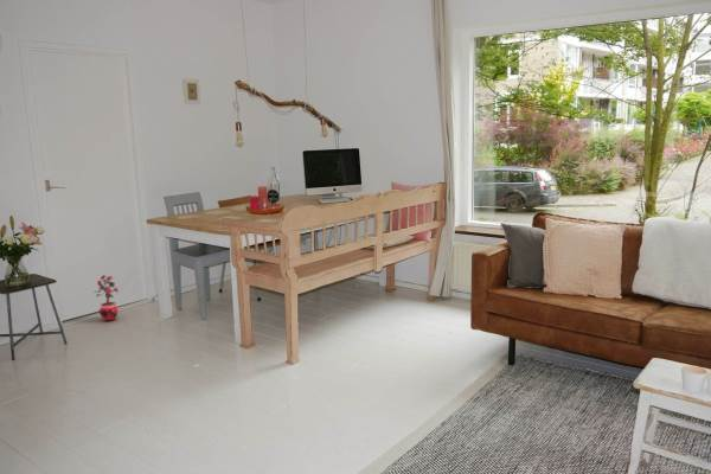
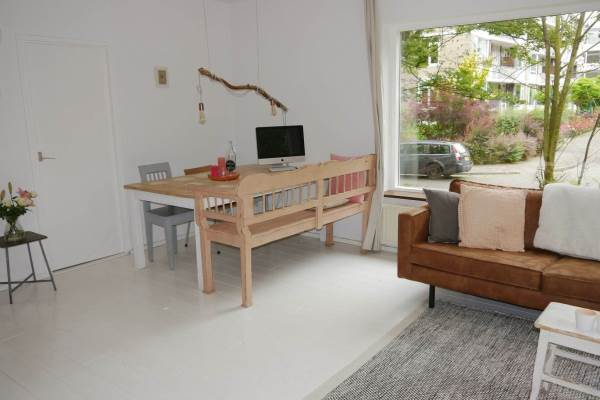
- potted plant (105, 296)
